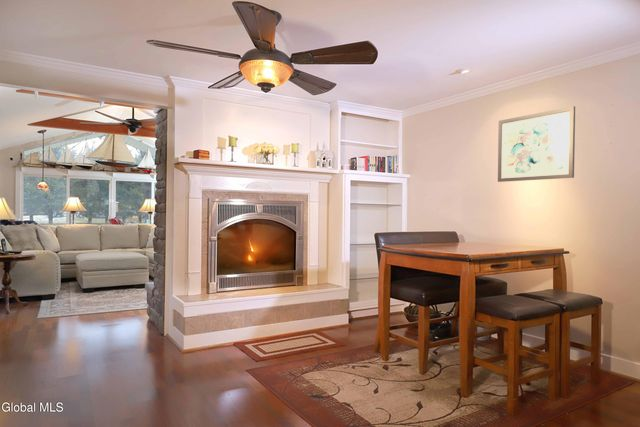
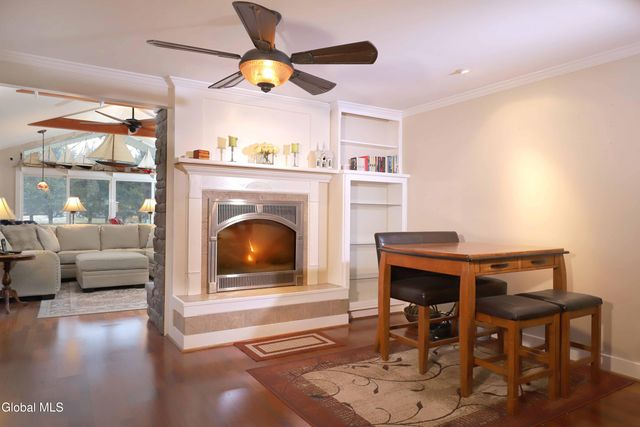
- wall art (533, 147)
